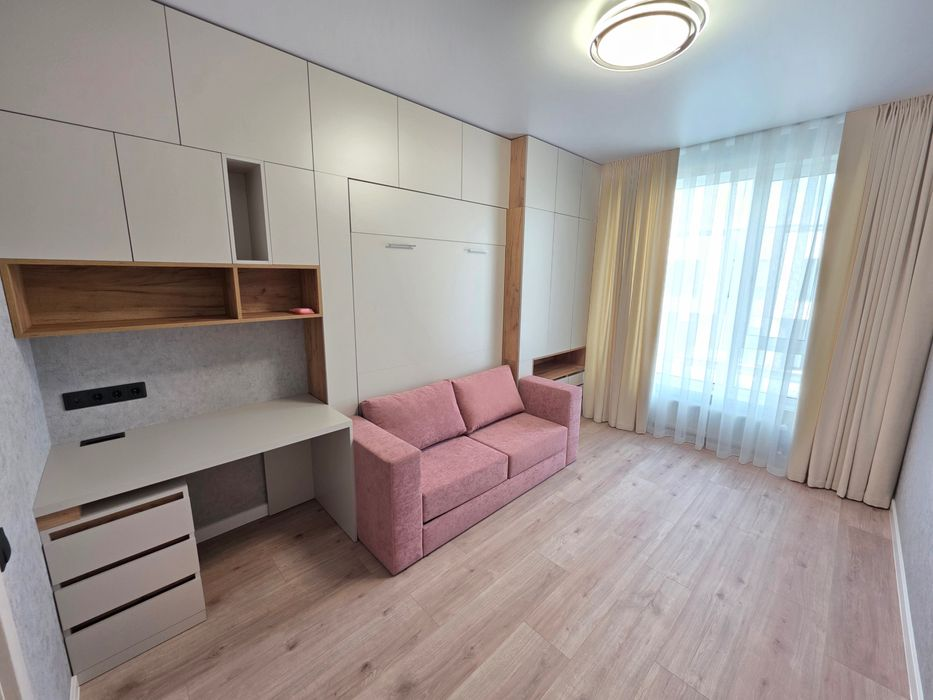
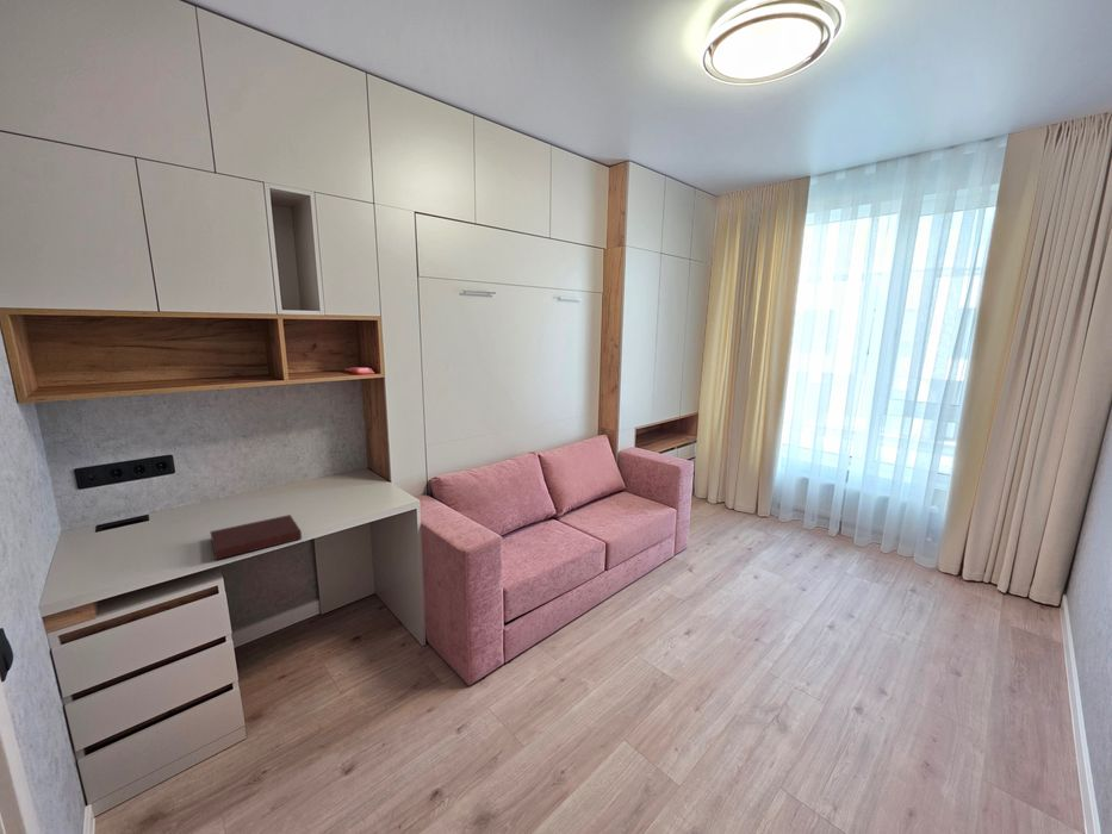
+ notebook (256, 535)
